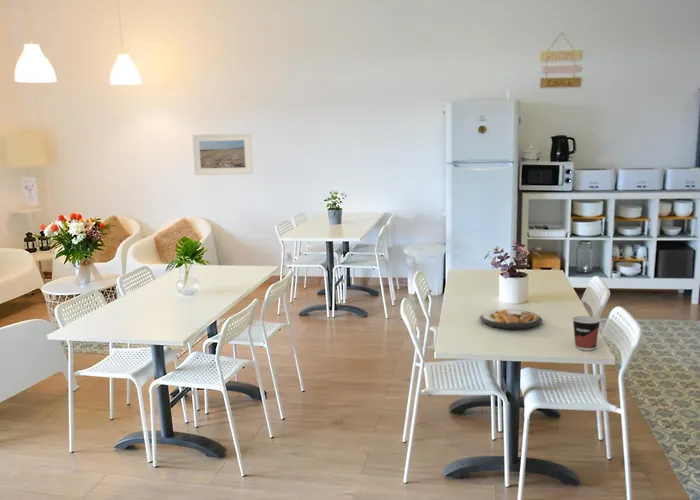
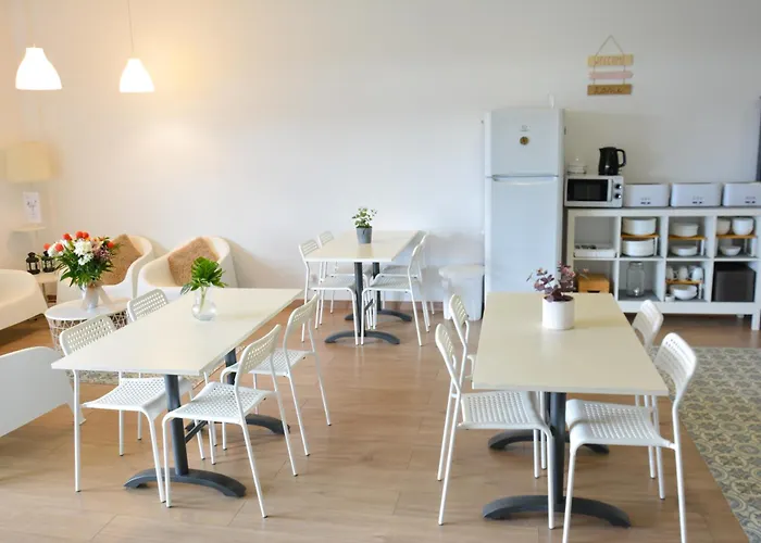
- plate (510, 316)
- cup (585, 333)
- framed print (222, 154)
